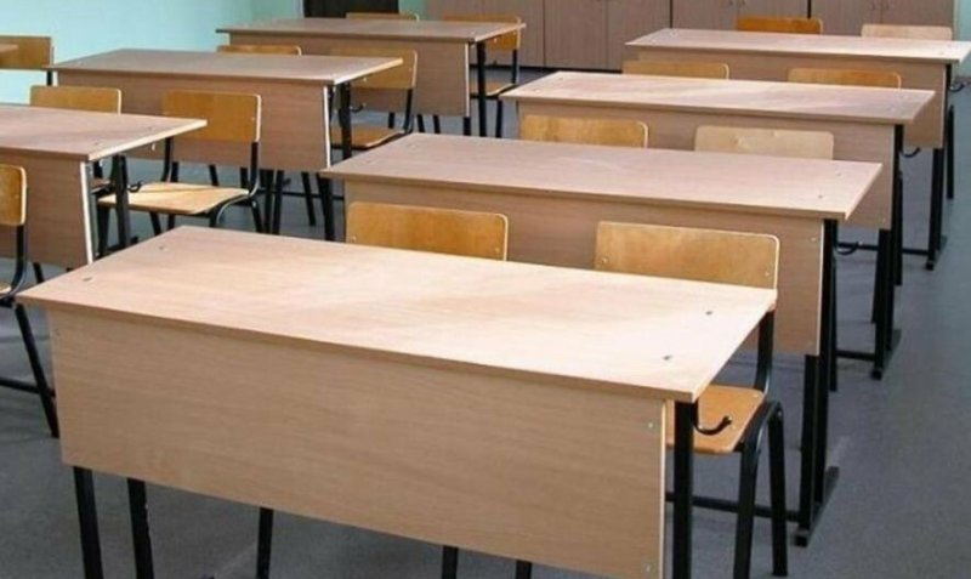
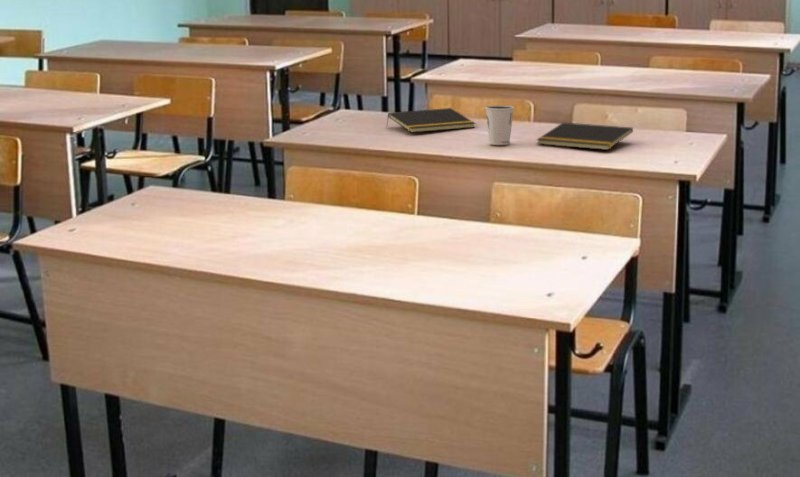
+ notepad (431, 120)
+ dixie cup (499, 125)
+ notepad (584, 135)
